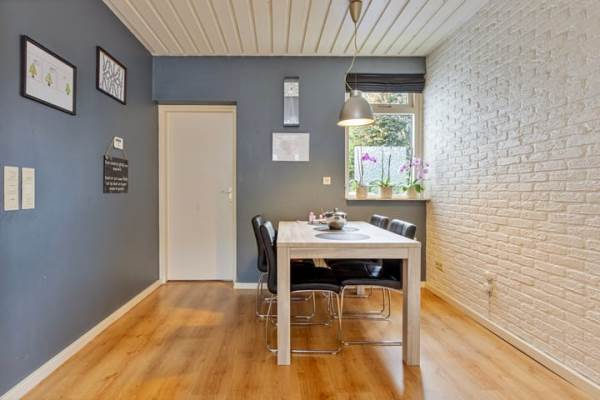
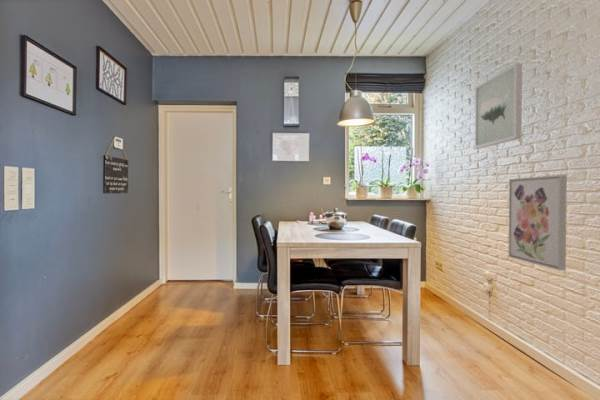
+ wall art (496, 110)
+ wall art (534, 220)
